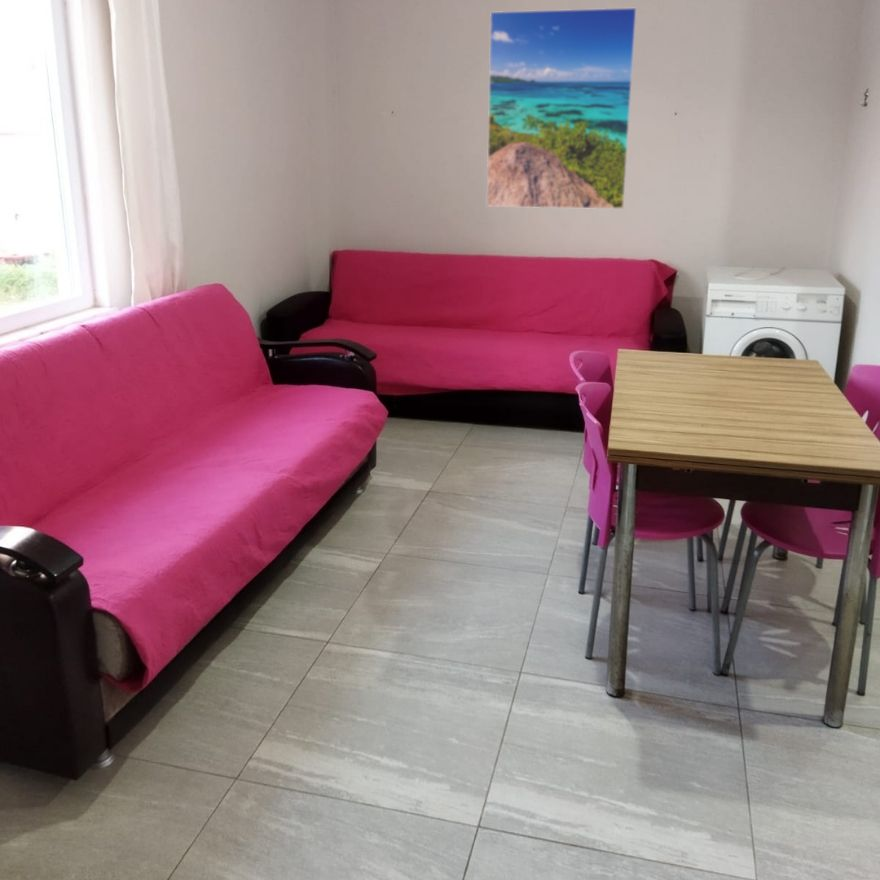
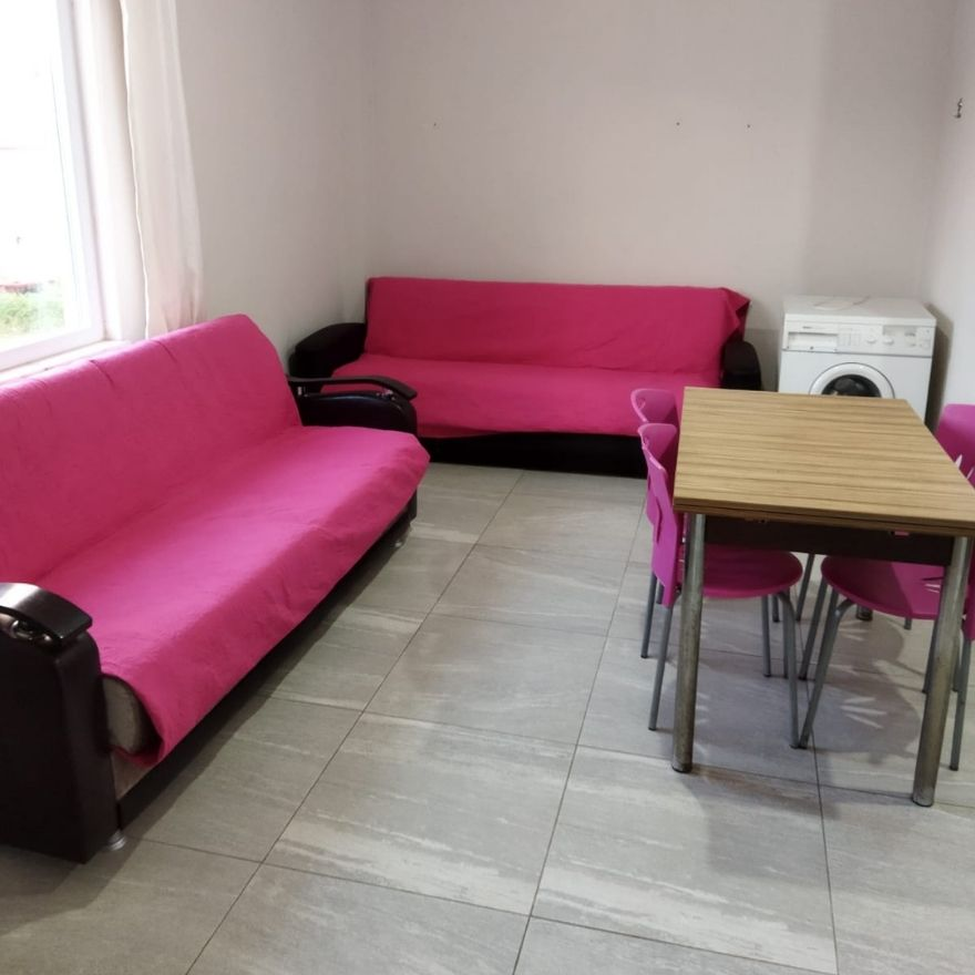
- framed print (558, 112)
